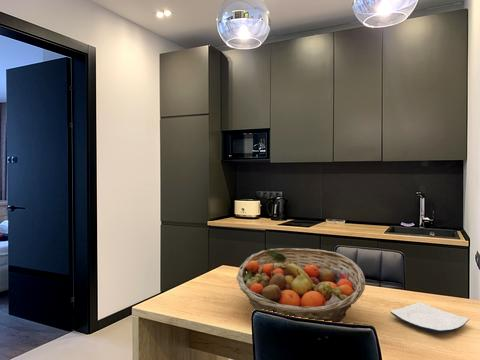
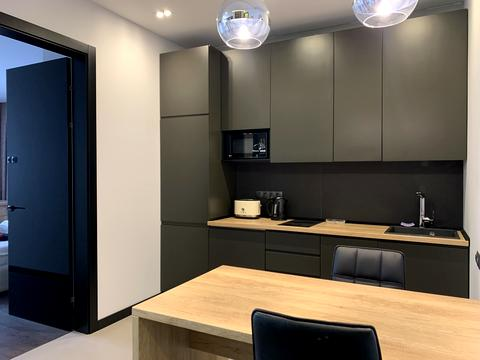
- plate (428, 318)
- fruit basket (298, 283)
